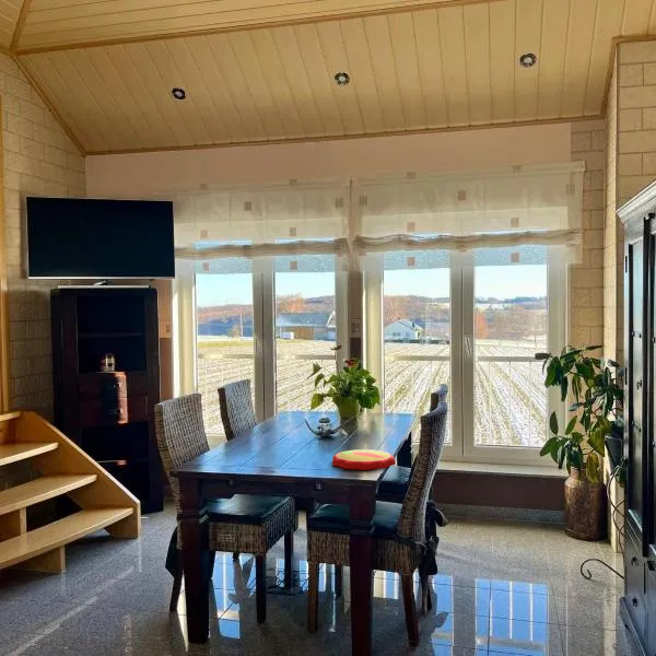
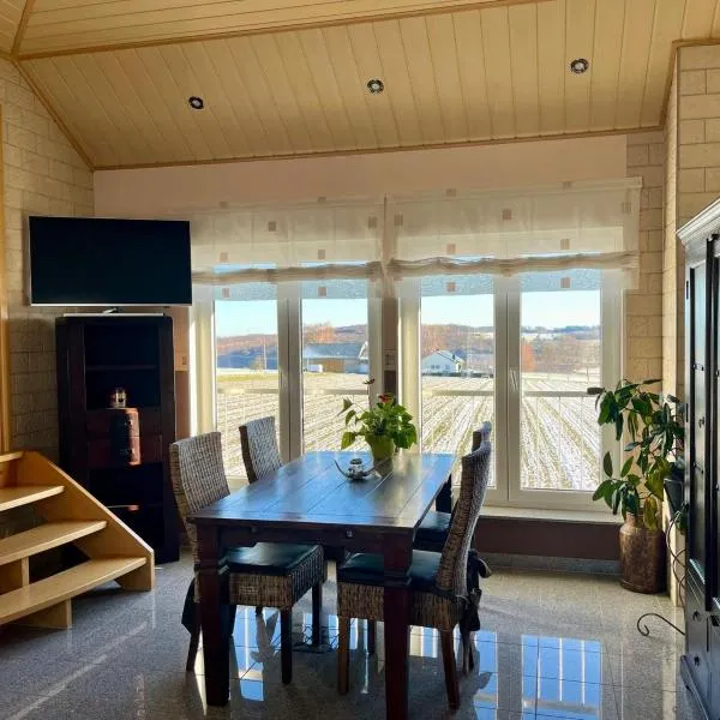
- plate (363, 457)
